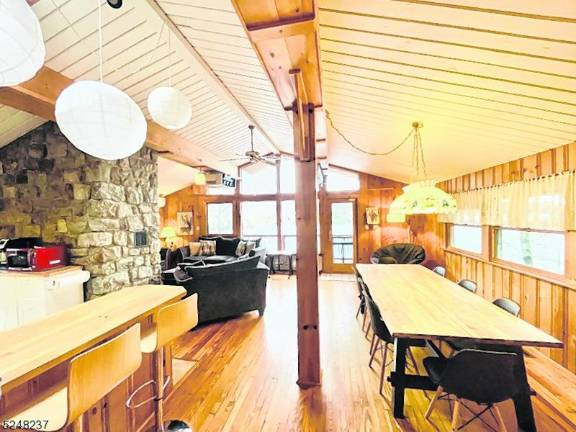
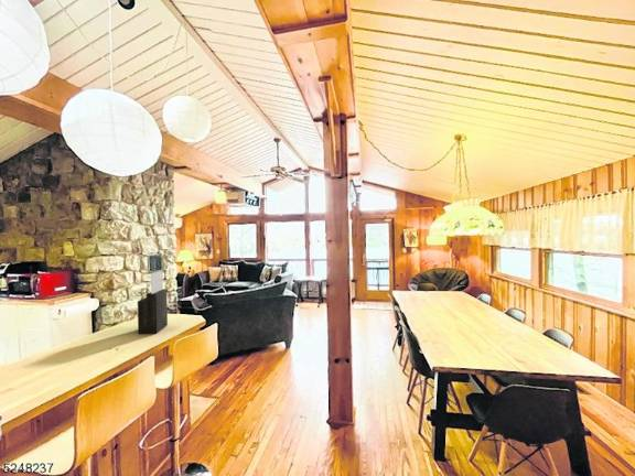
+ knife block (150, 301)
